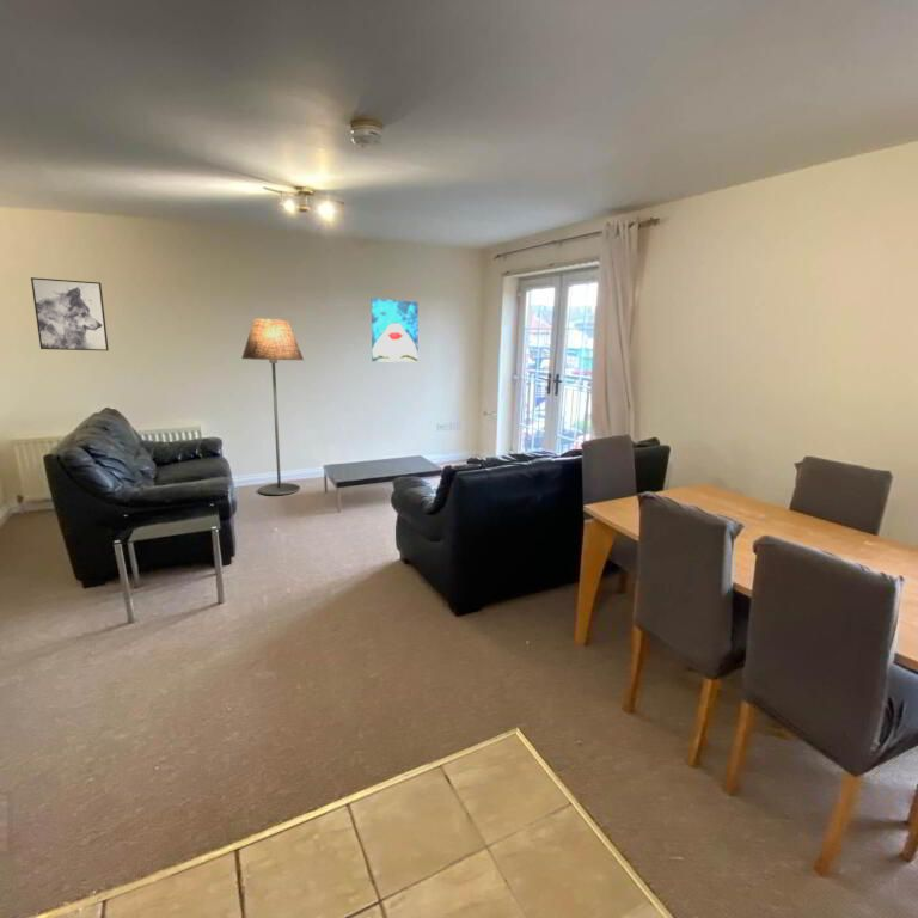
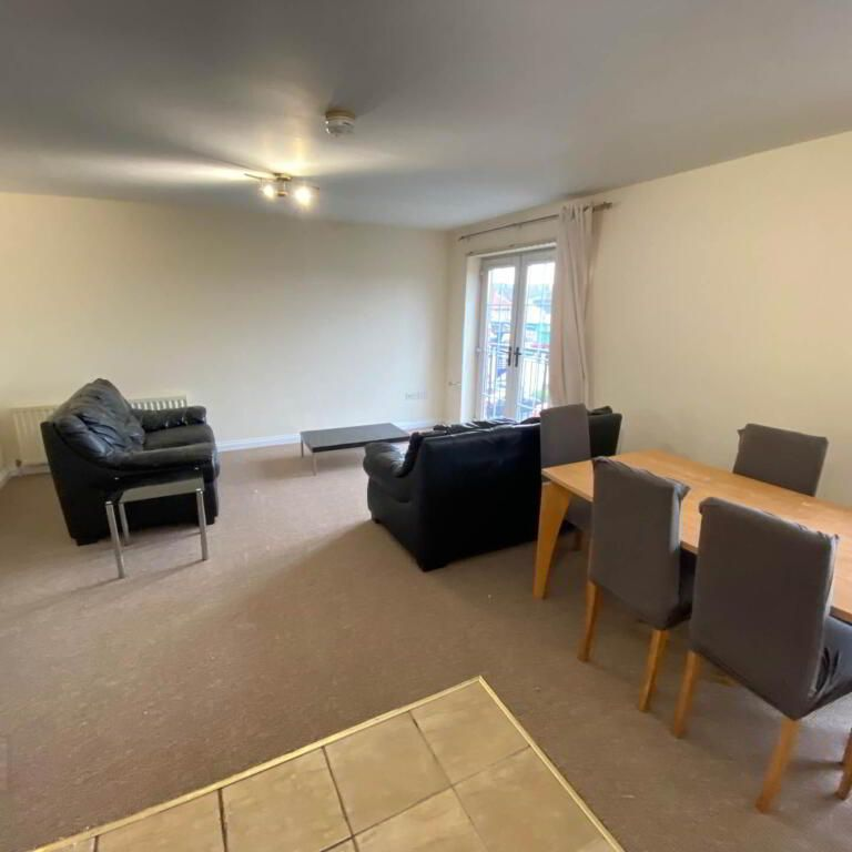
- wall art (394, 331)
- floor lamp (275, 408)
- wall art (71, 316)
